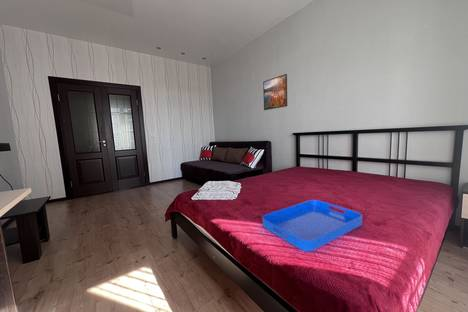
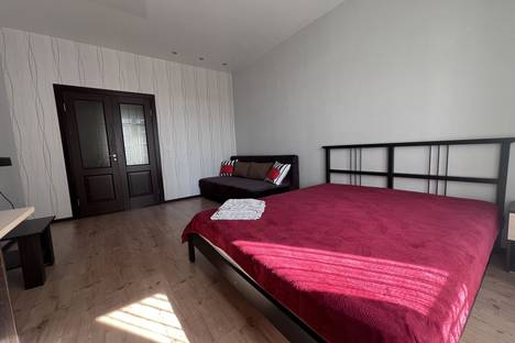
- serving tray (311, 219)
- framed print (274, 93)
